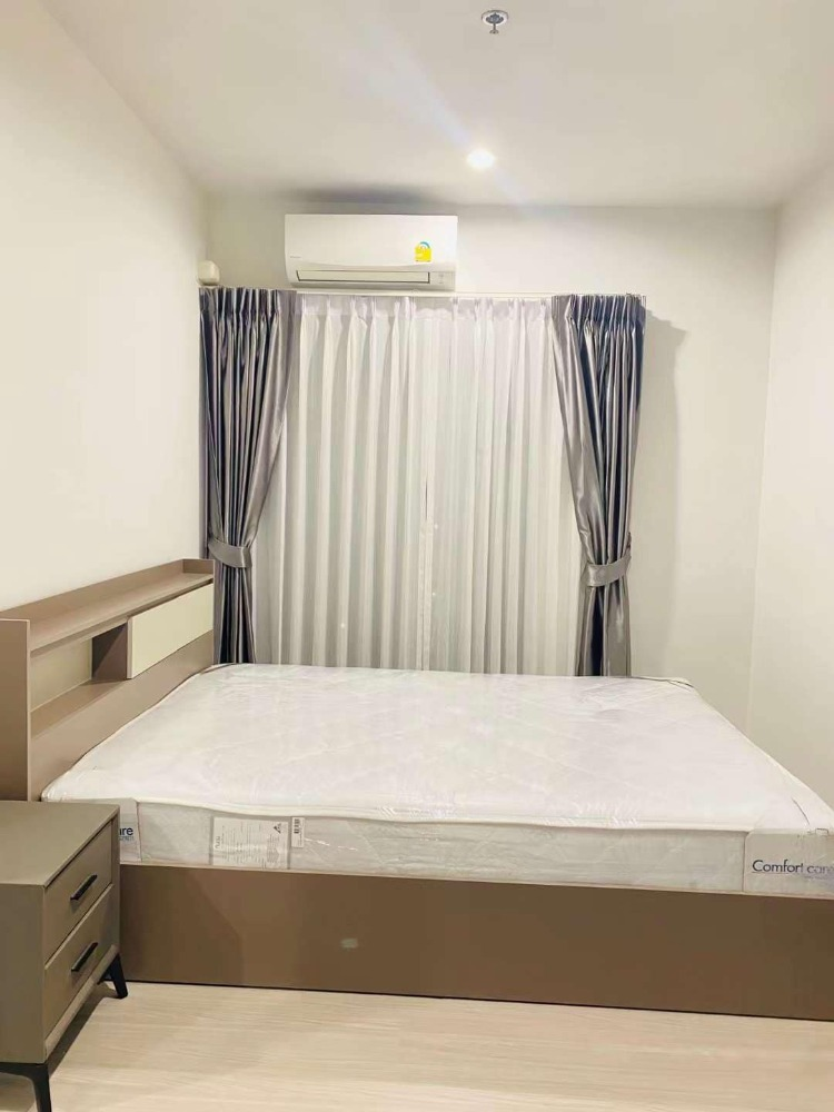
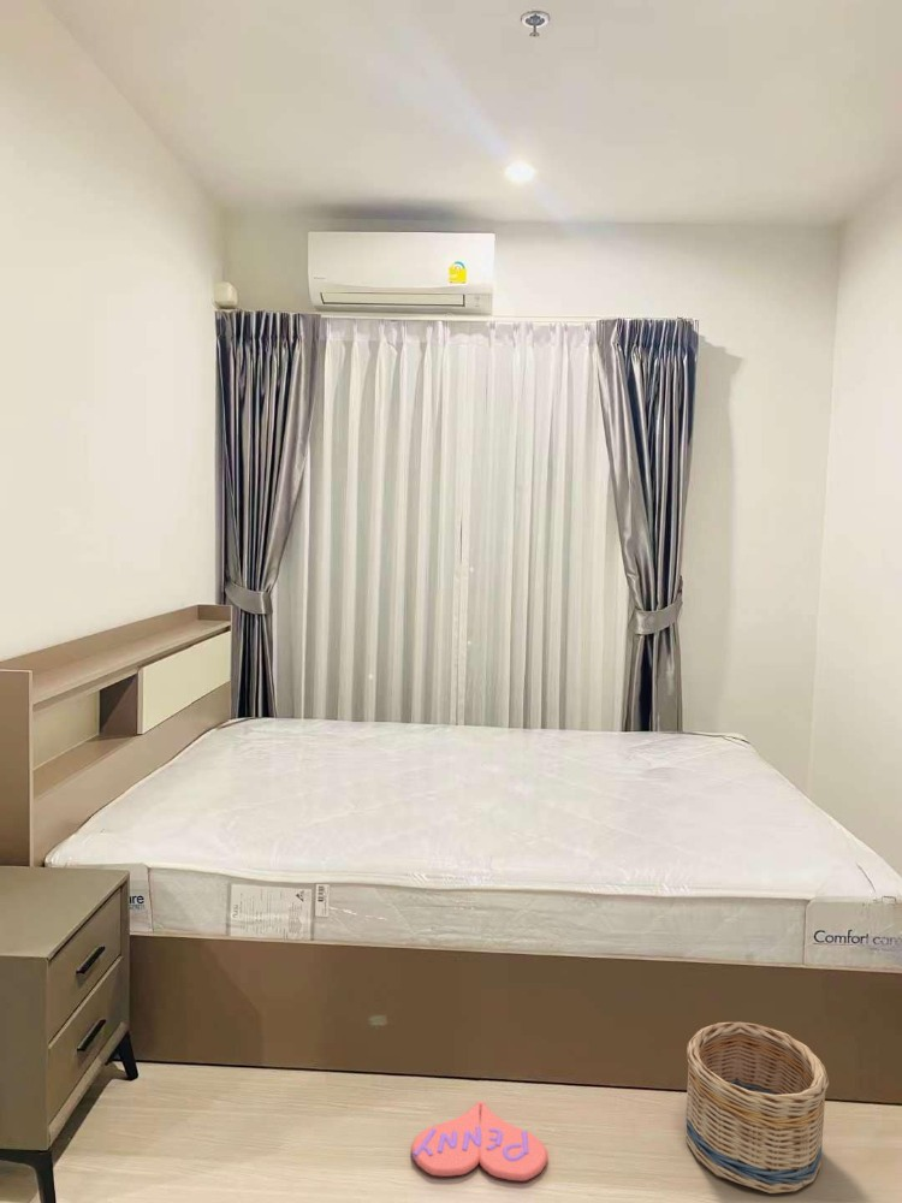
+ basket (753, 1101)
+ slippers (479, 1137)
